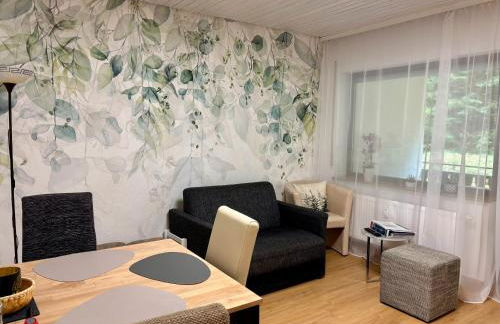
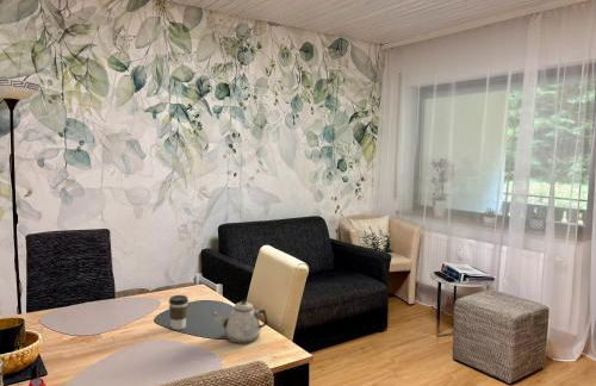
+ teapot (238, 318)
+ coffee cup (178, 312)
